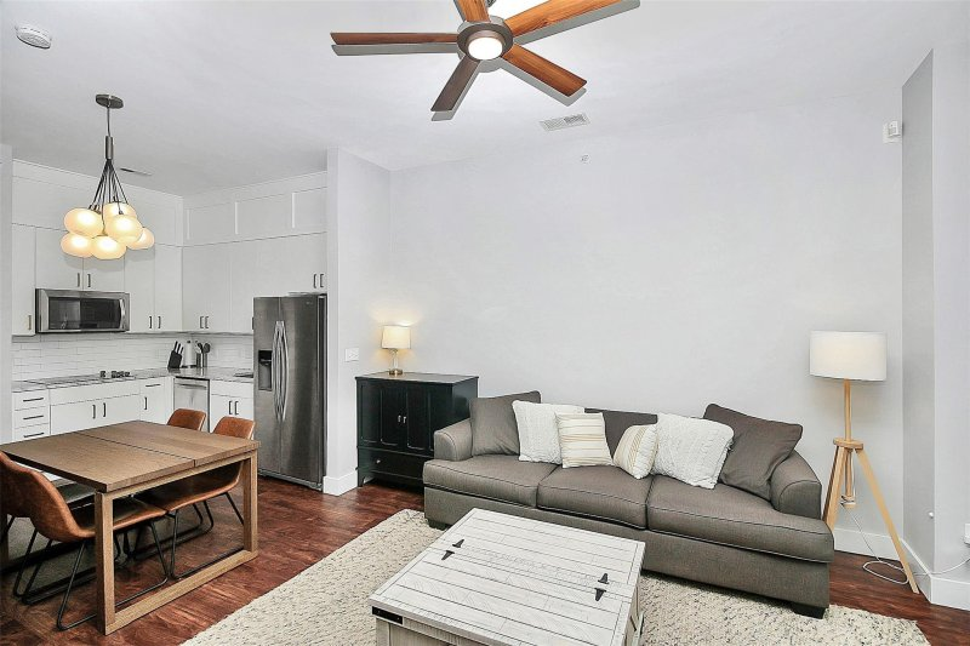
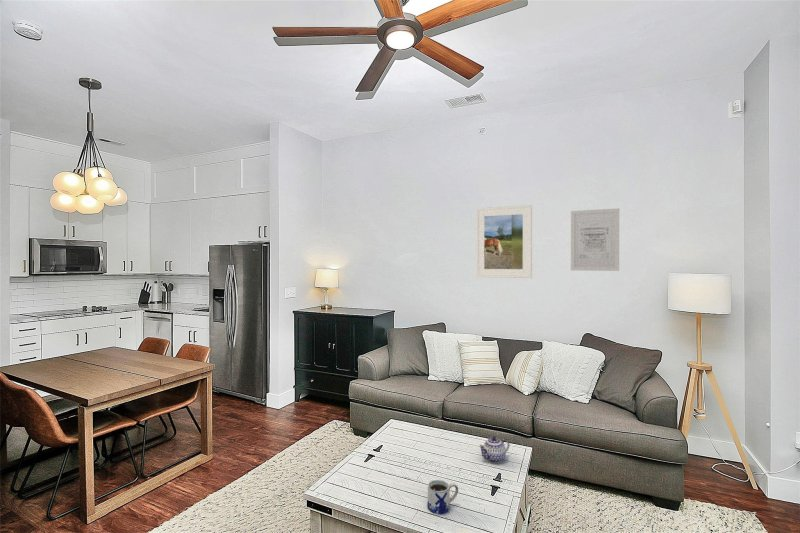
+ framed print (503, 242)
+ wall art (594, 240)
+ teapot (494, 447)
+ mug (441, 496)
